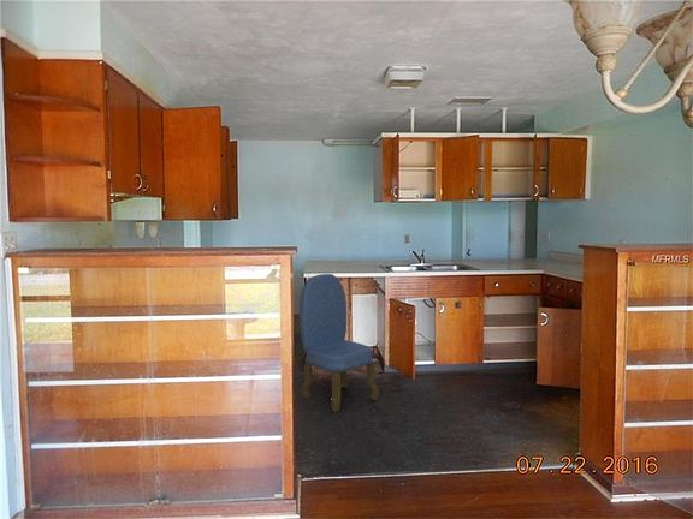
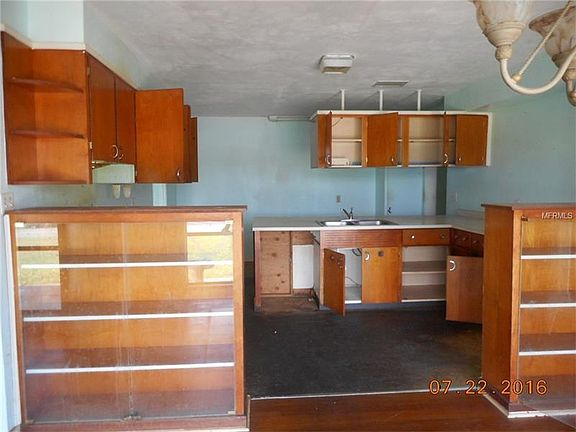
- dining chair (338, 338)
